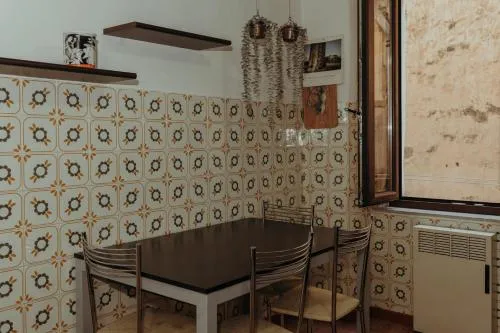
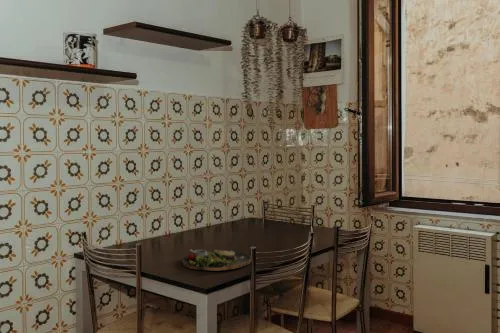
+ dinner plate (216, 254)
